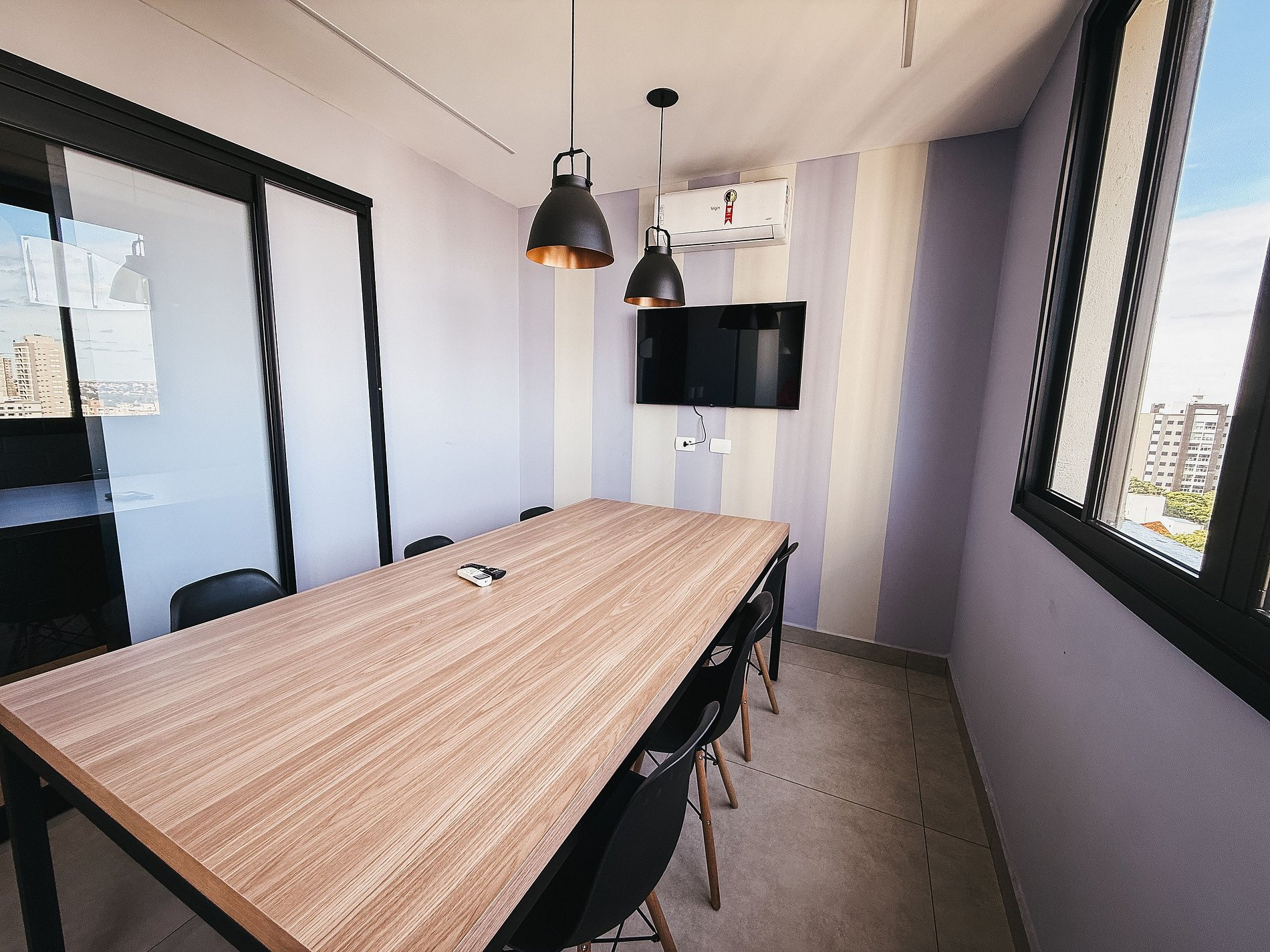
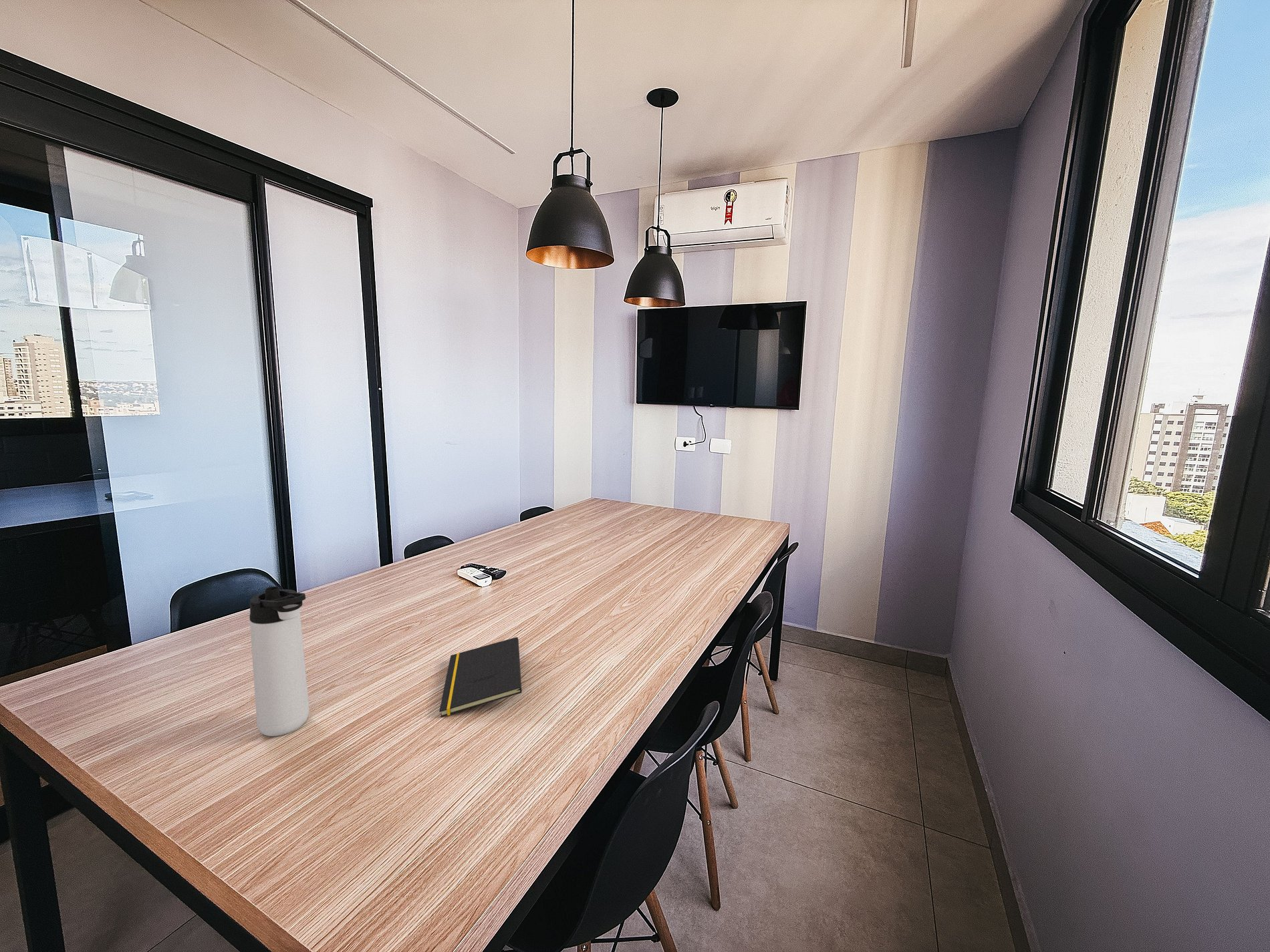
+ notepad (483, 672)
+ thermos bottle (284, 661)
